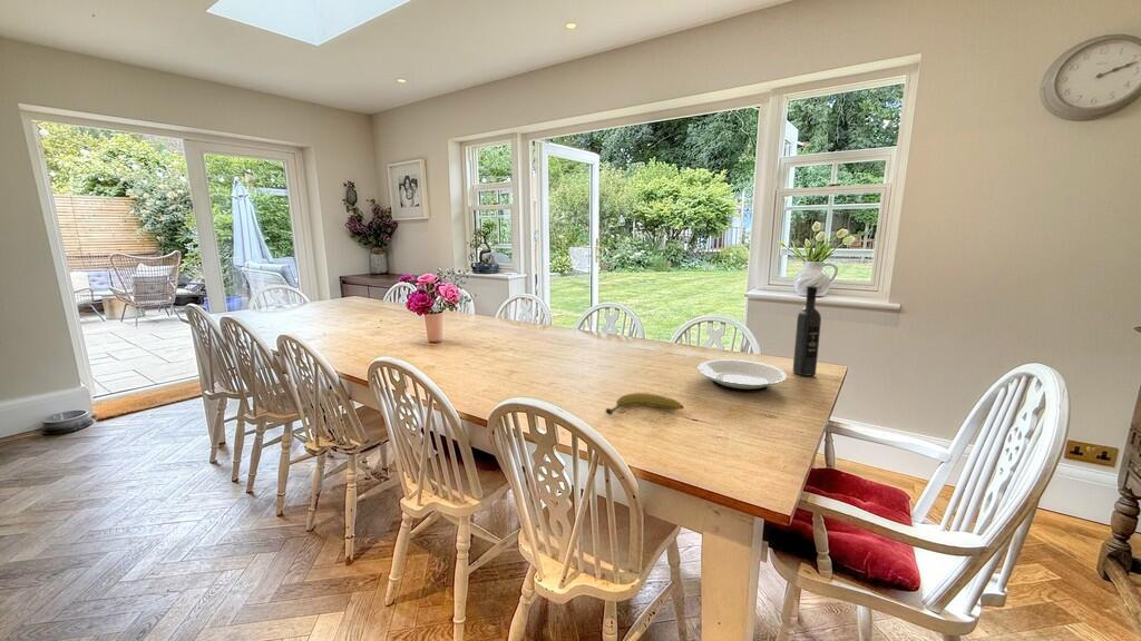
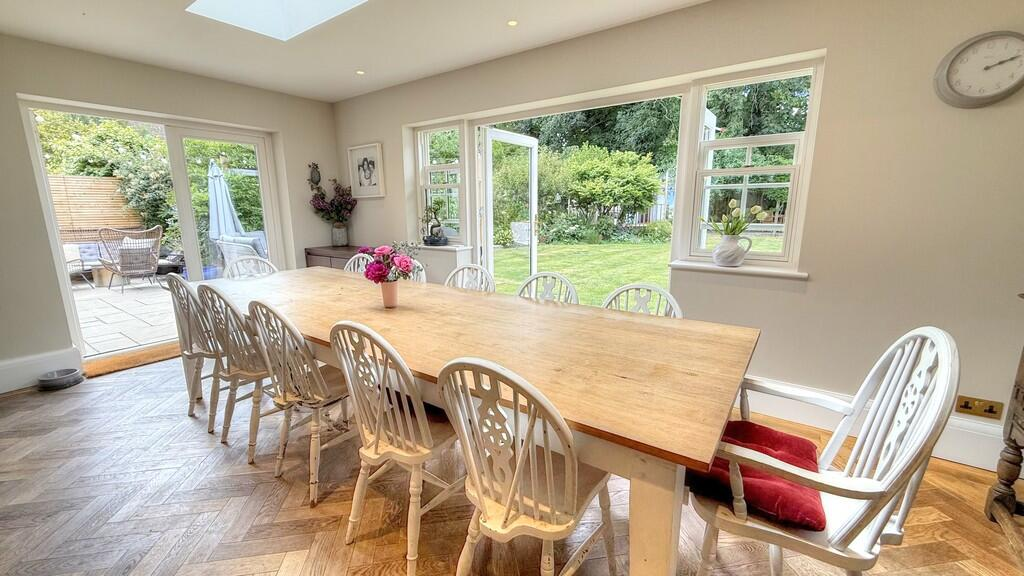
- plate (739, 376)
- wine bottle (808, 331)
- fruit (645, 404)
